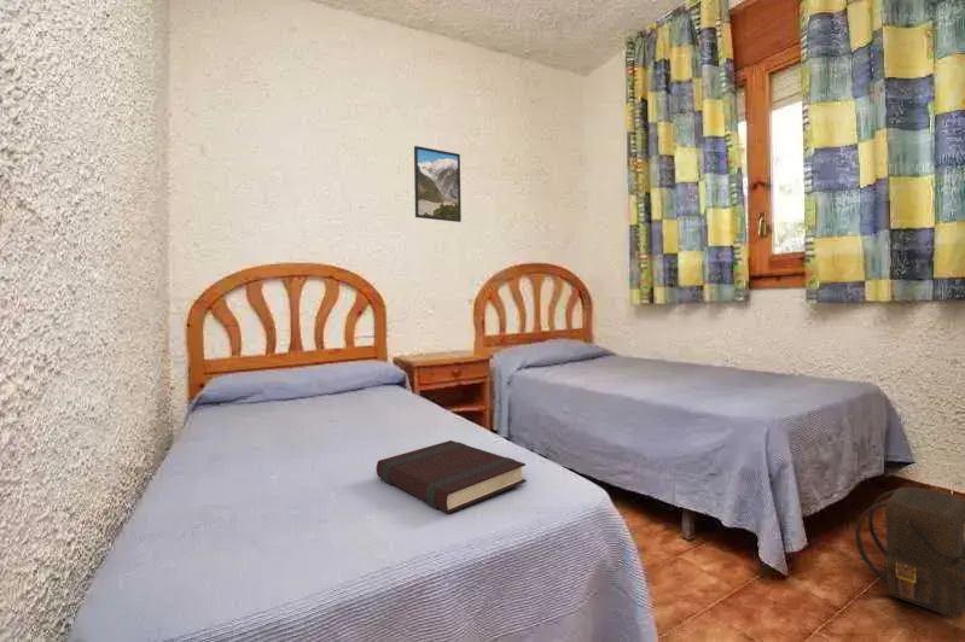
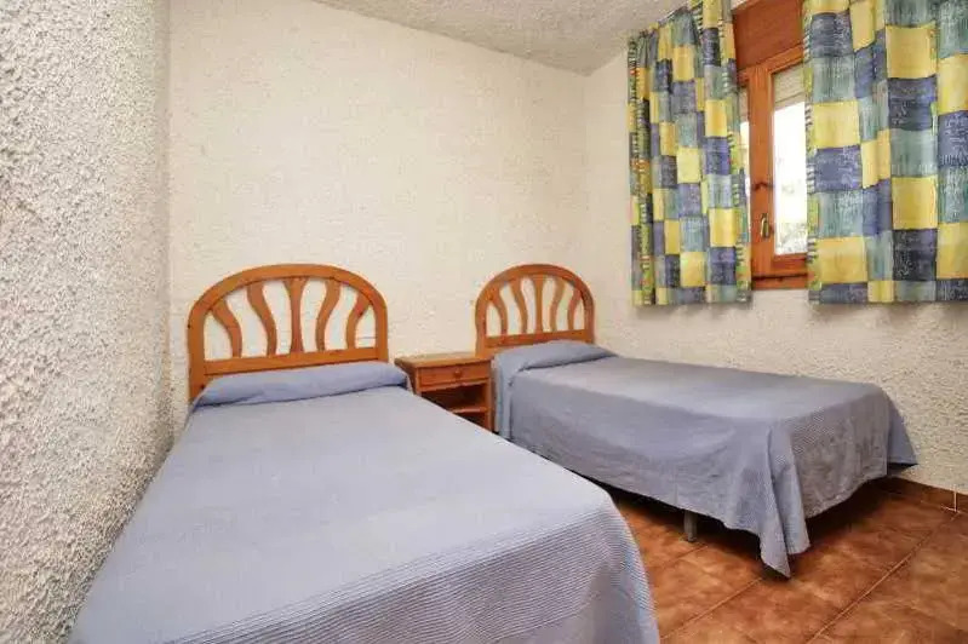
- backpack (915, 542)
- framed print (437, 185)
- book (448, 471)
